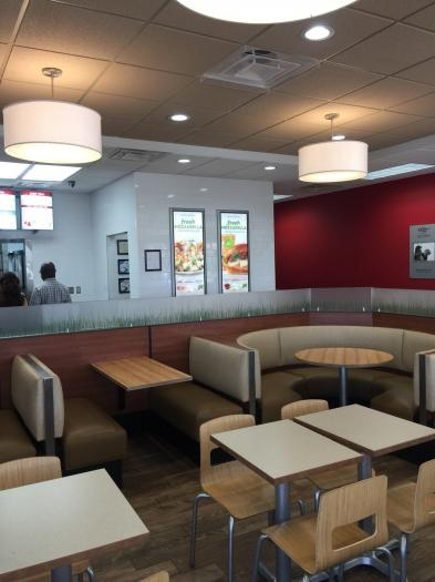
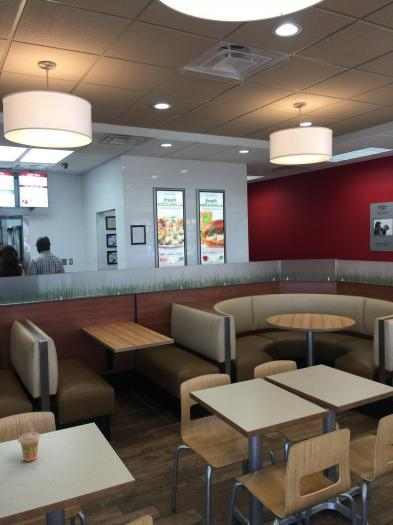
+ beverage cup (29, 440)
